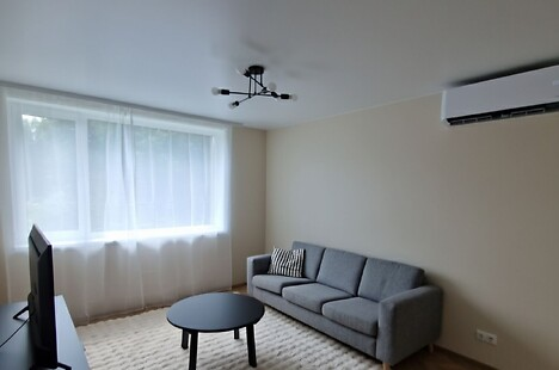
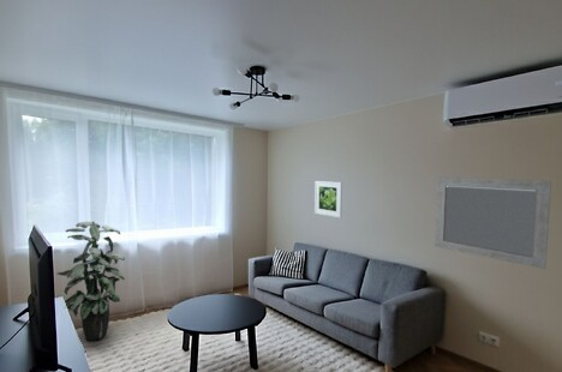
+ home mirror (485, 217)
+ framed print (327, 198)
+ indoor plant (91, 278)
